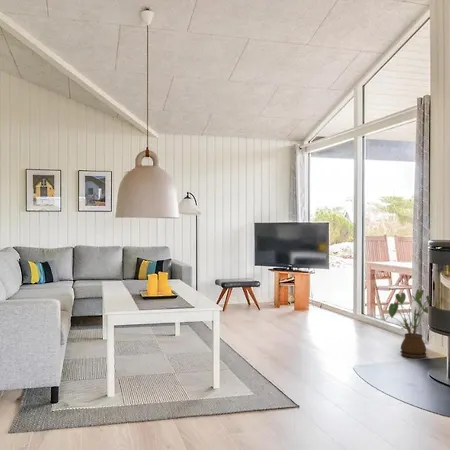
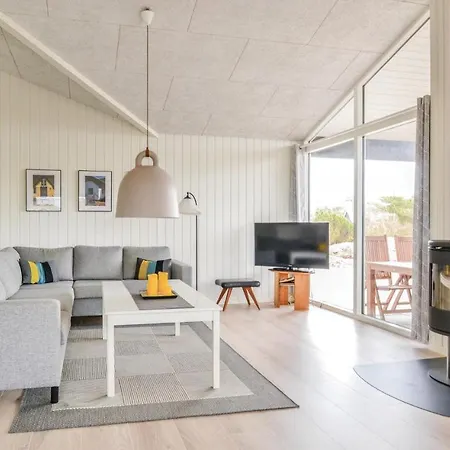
- house plant (411, 323)
